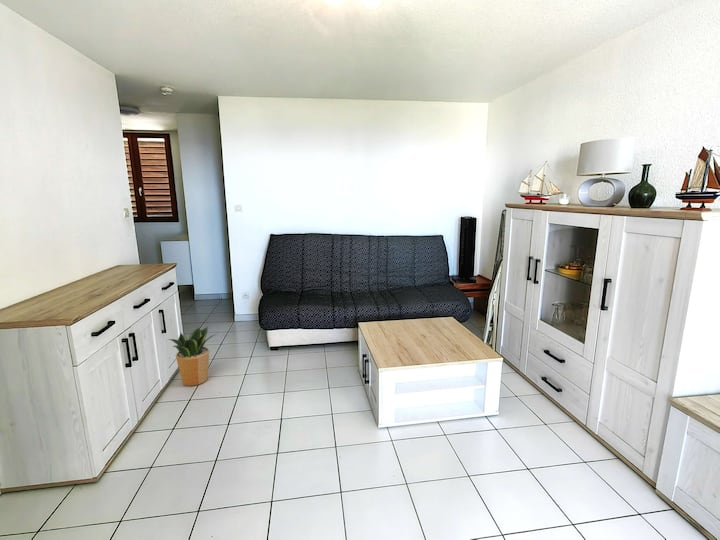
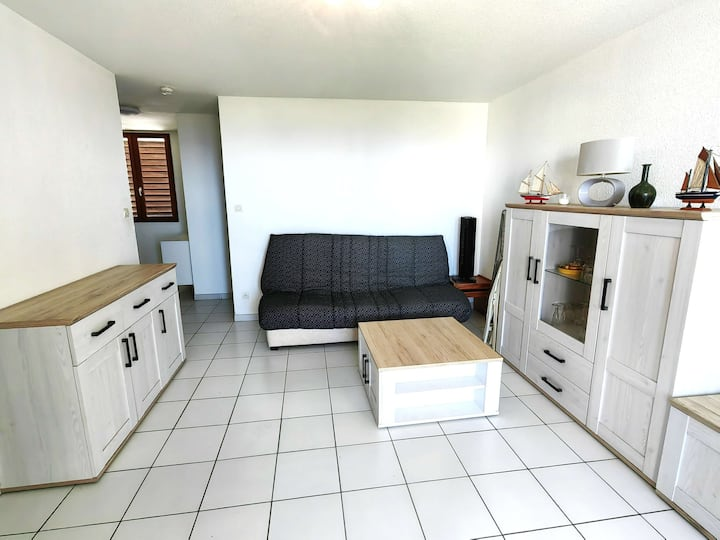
- potted plant (196, 355)
